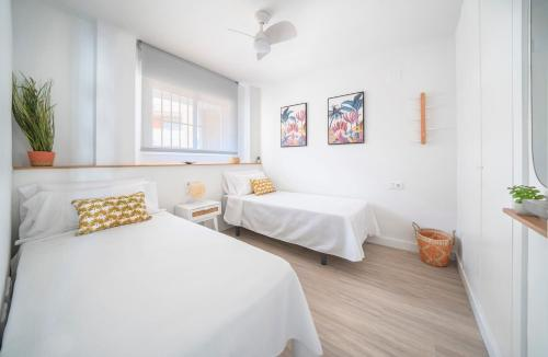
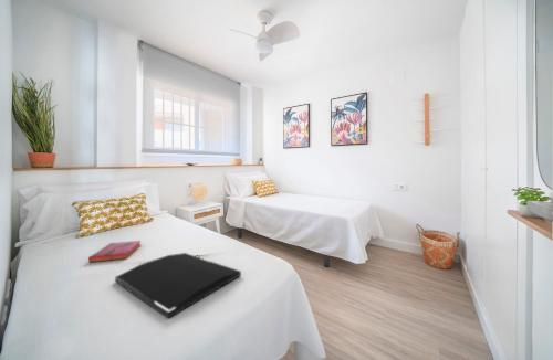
+ desk pad (179, 274)
+ hardback book (117, 250)
